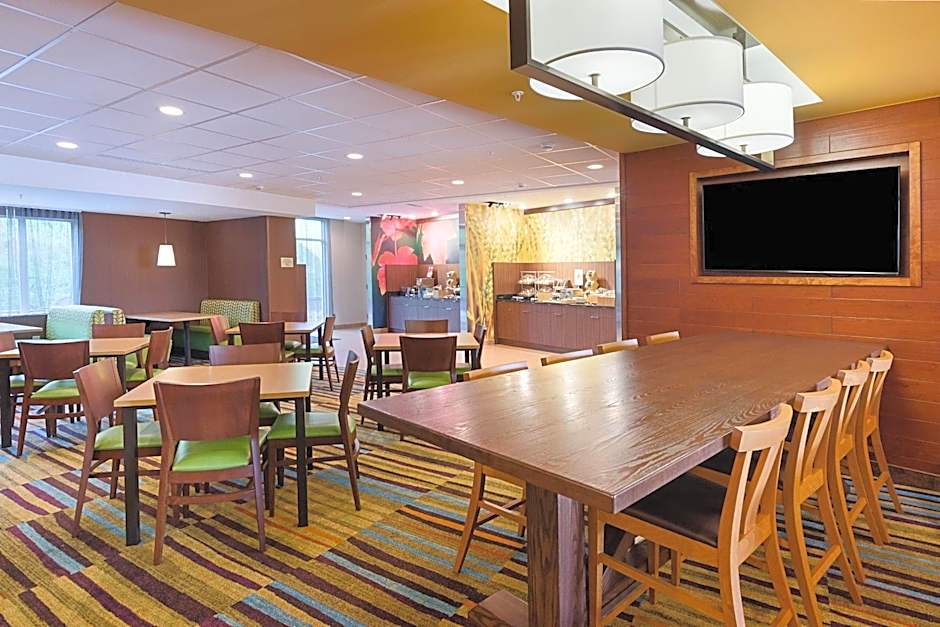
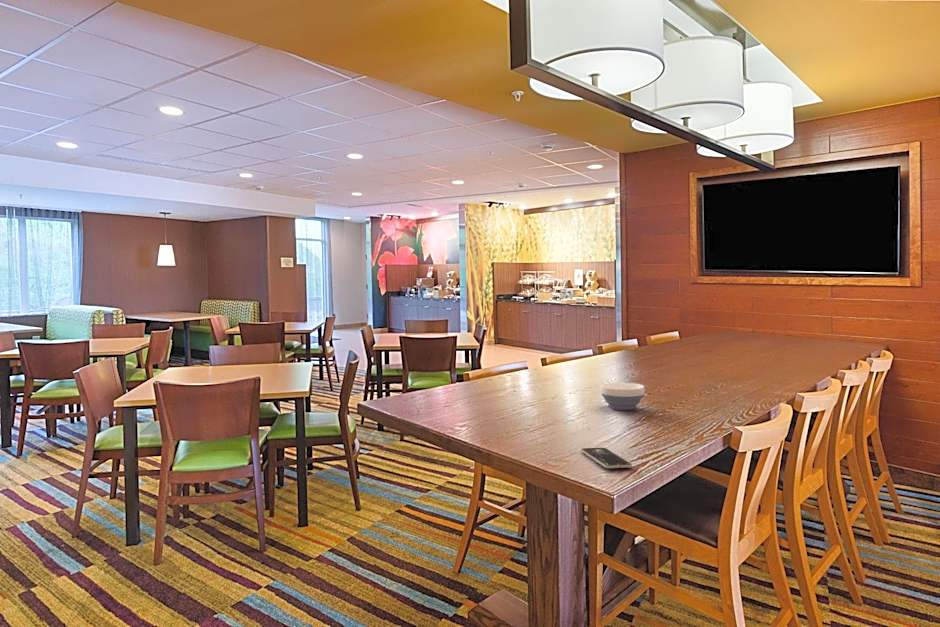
+ bowl (622, 396)
+ smartphone (605, 457)
